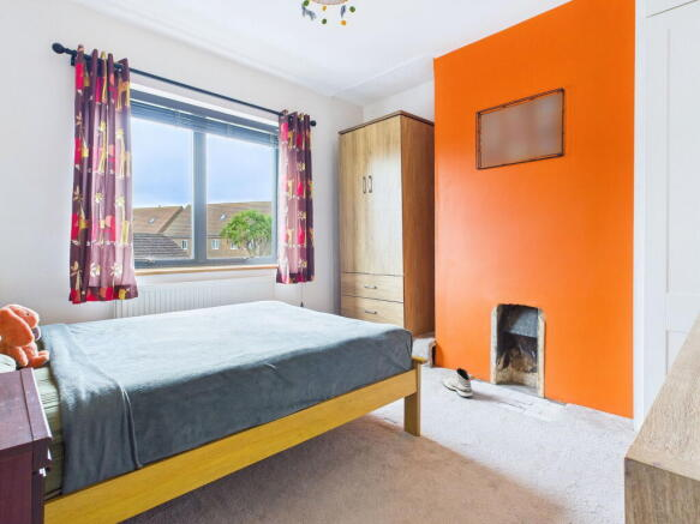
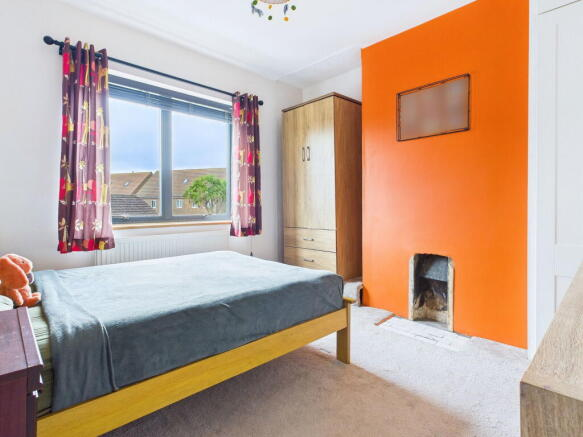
- sneaker (457, 378)
